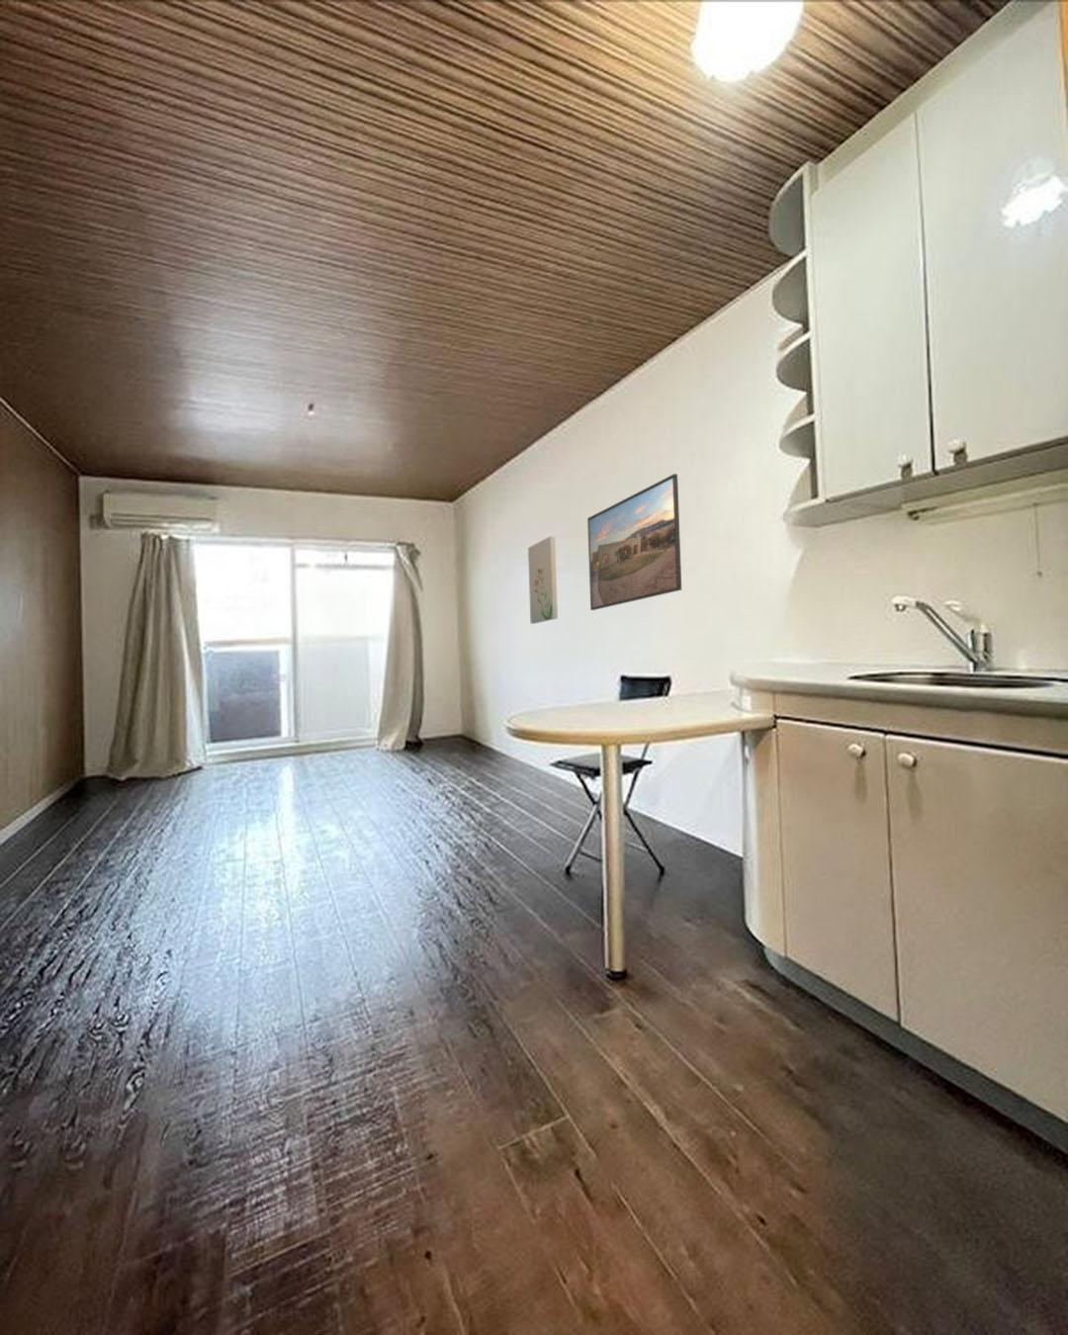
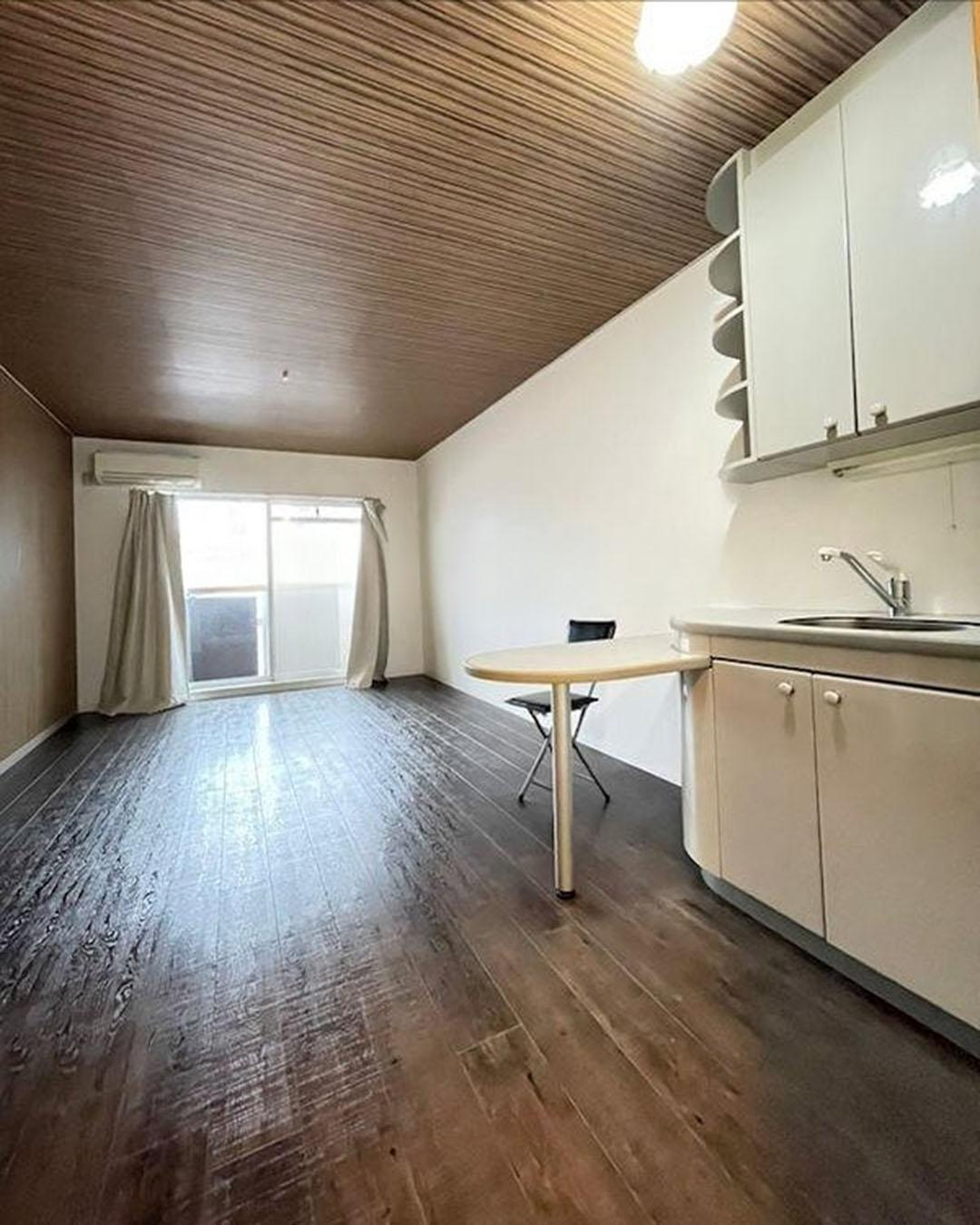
- wall art (542, 582)
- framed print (629, 550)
